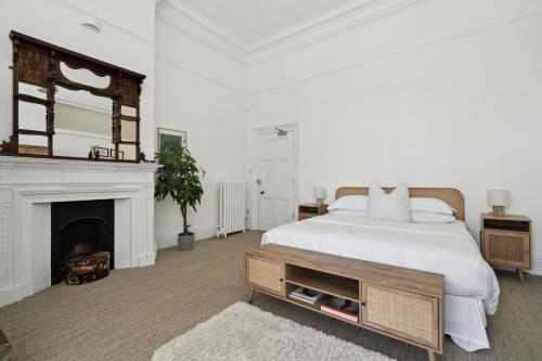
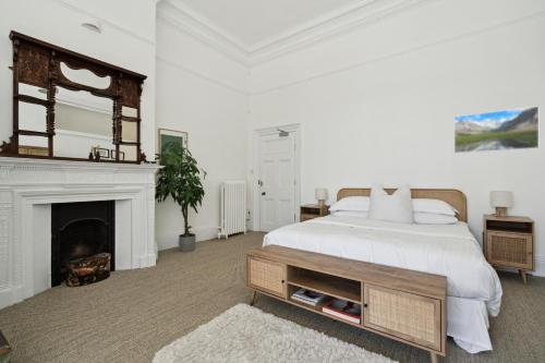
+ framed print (493, 131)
